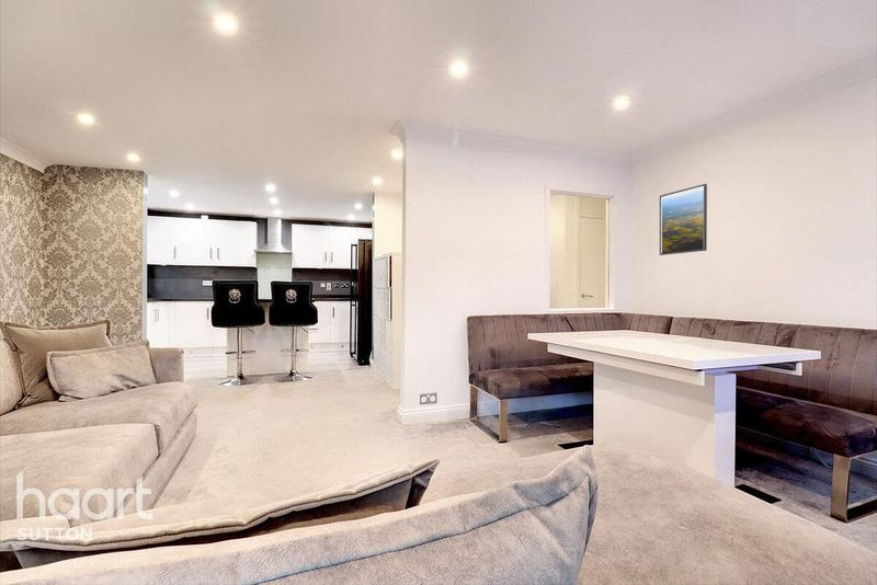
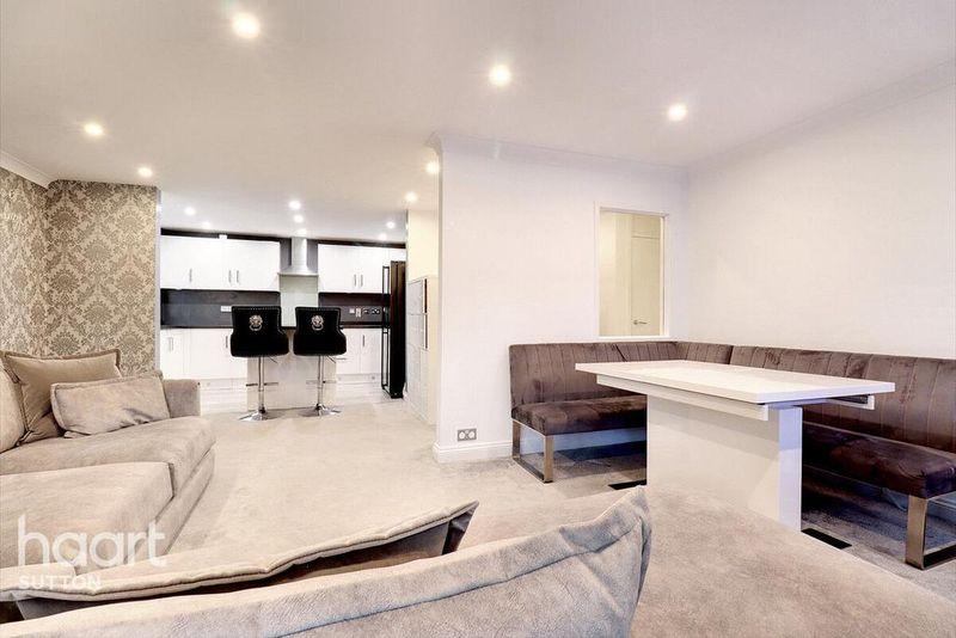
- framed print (681, 221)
